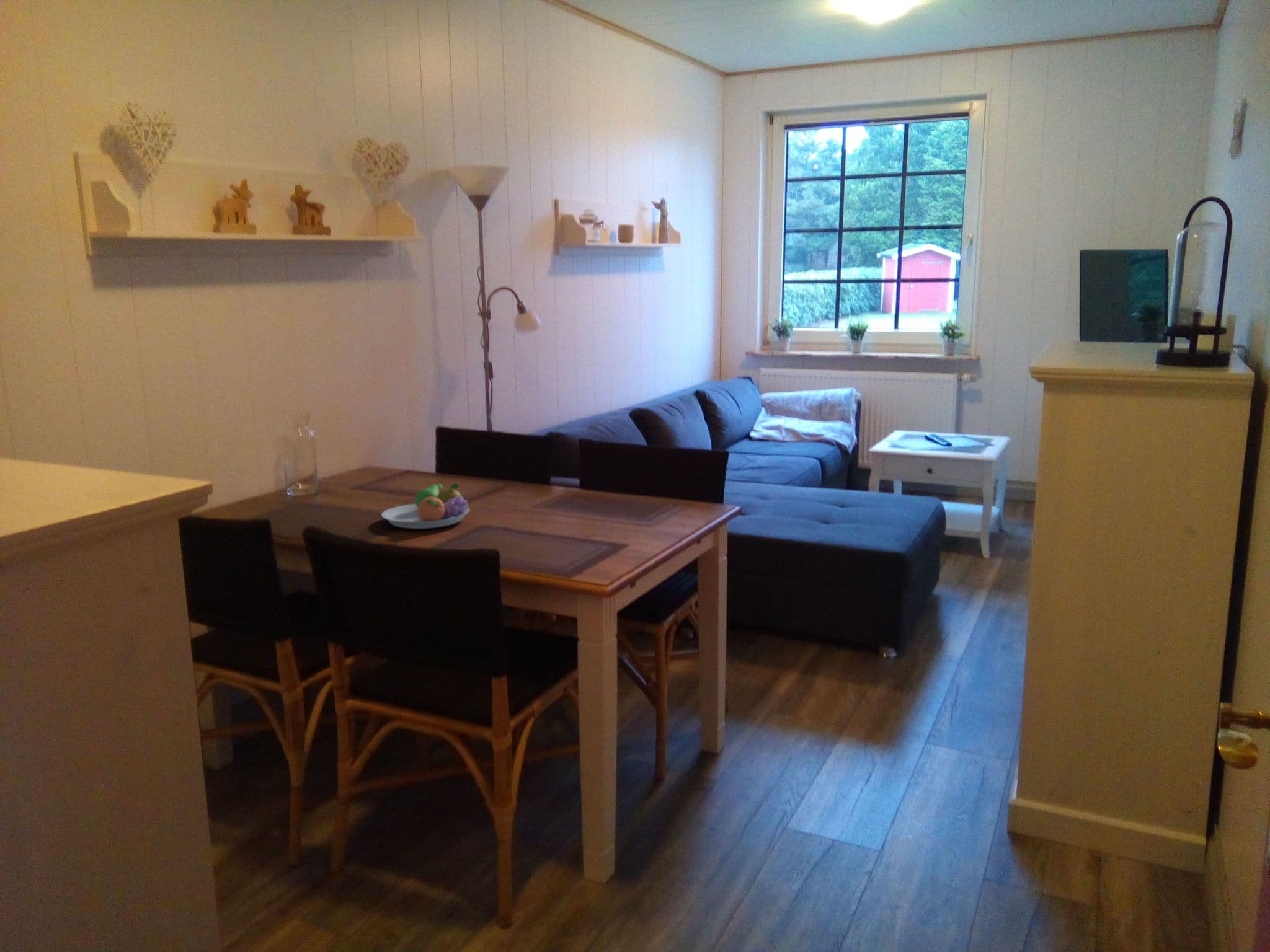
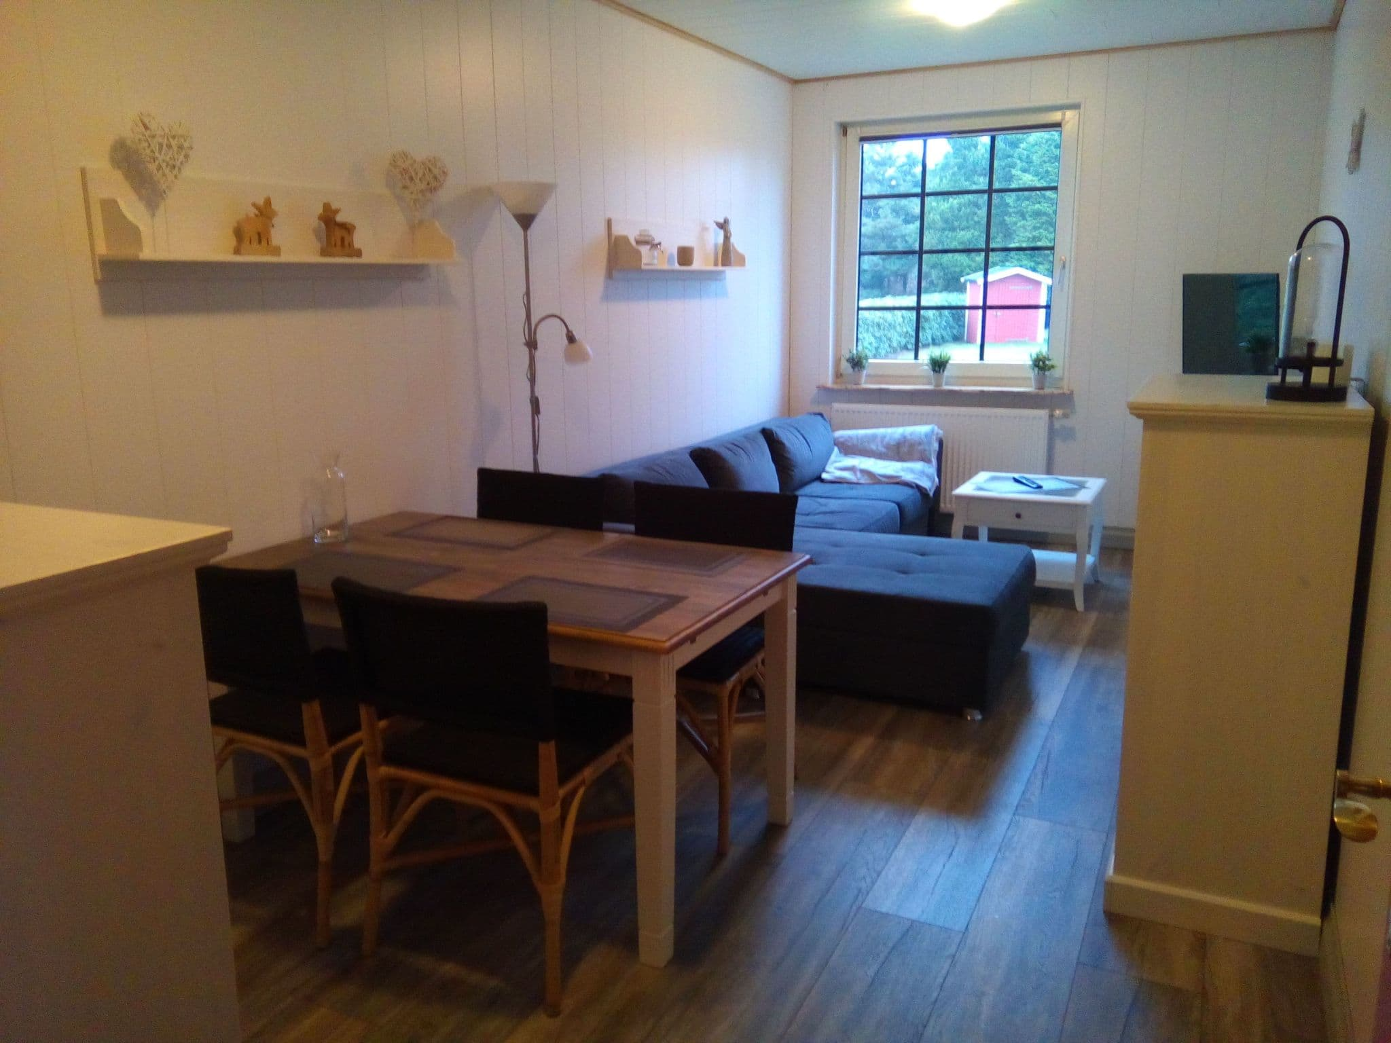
- fruit bowl (428, 503)
